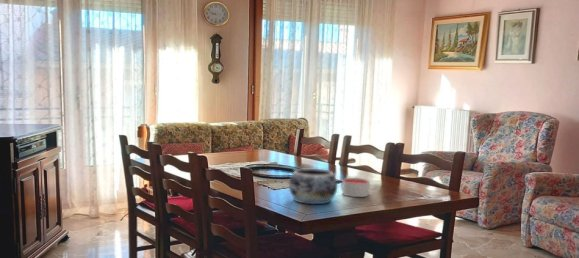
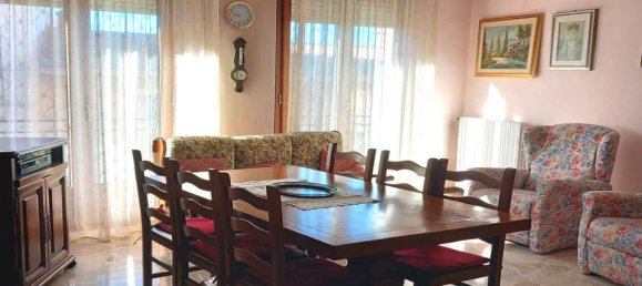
- candle (355, 186)
- decorative bowl (313, 186)
